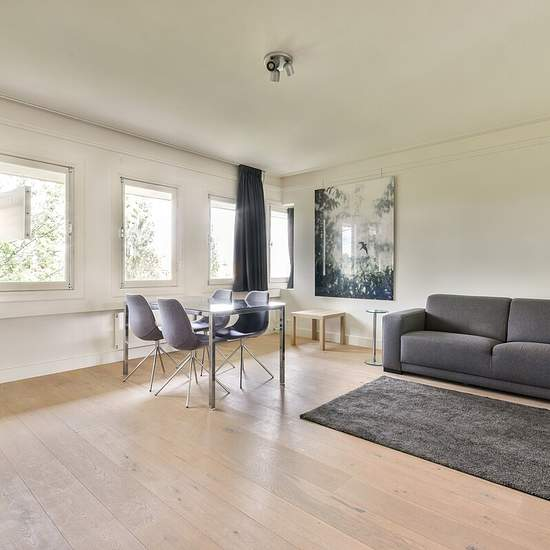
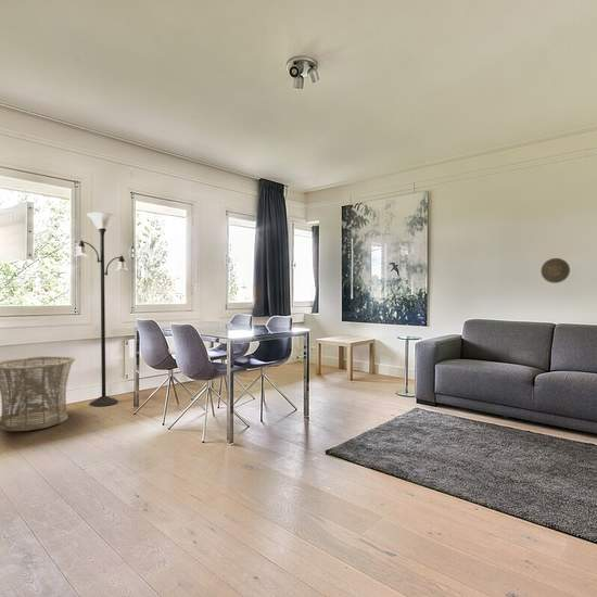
+ floor lamp (102, 308)
+ basket (34, 391)
+ decorative plate (555, 270)
